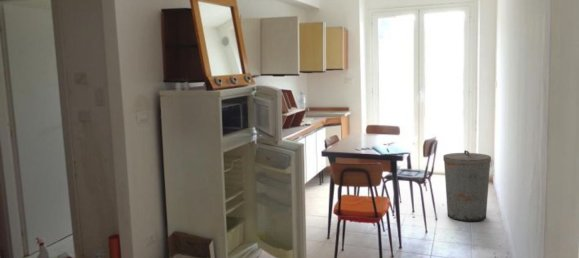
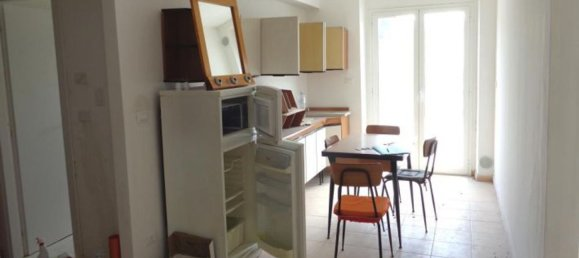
- trash can (466, 183)
